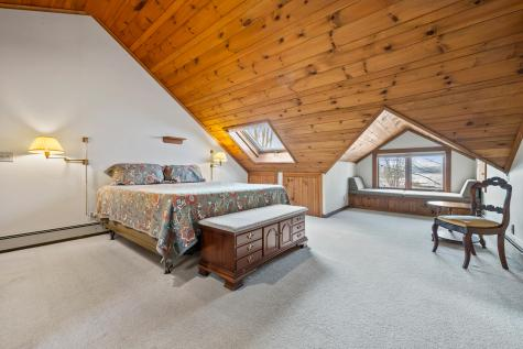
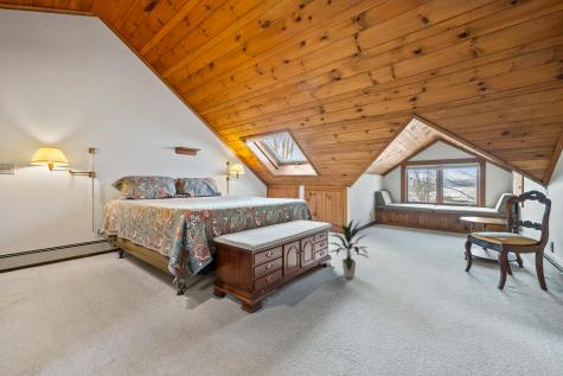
+ indoor plant (347, 247)
